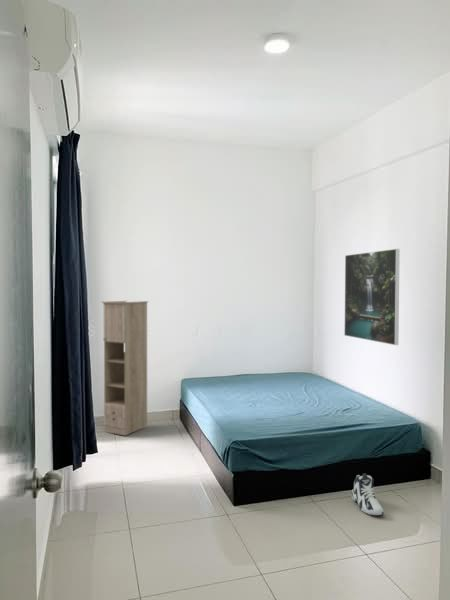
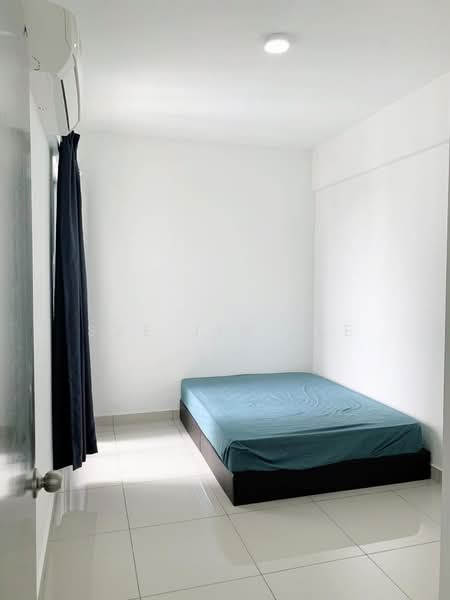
- storage cabinet (125, 365)
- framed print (369, 296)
- sneaker (367, 491)
